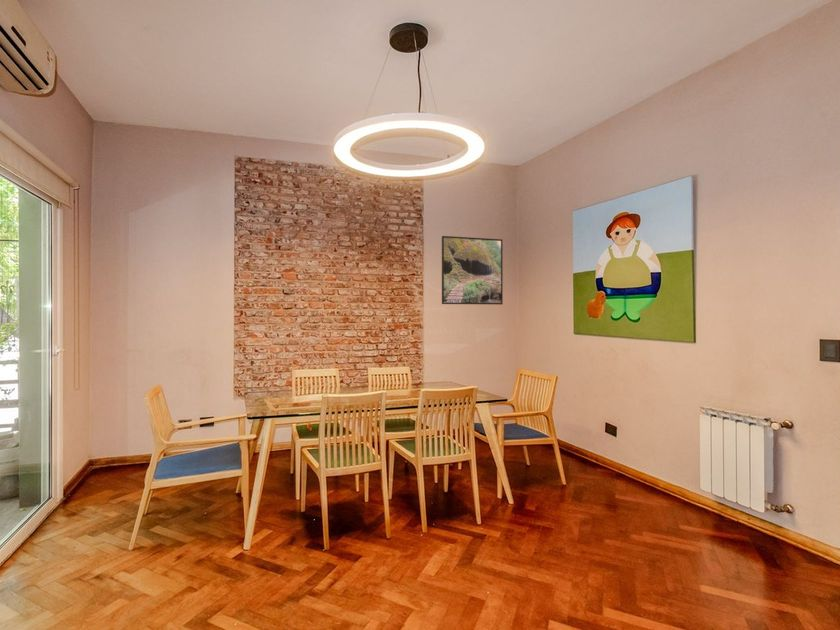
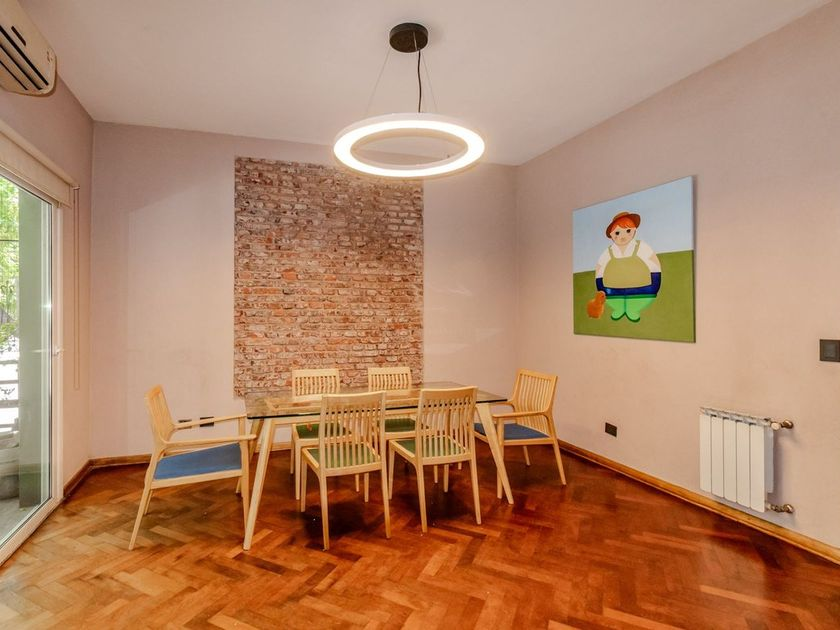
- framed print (472, 271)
